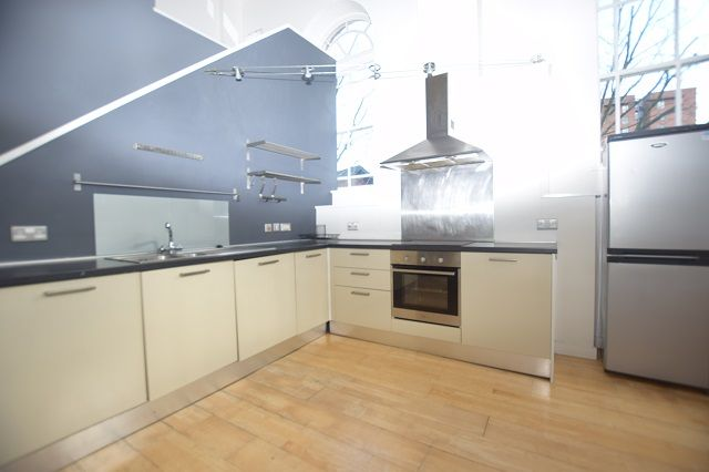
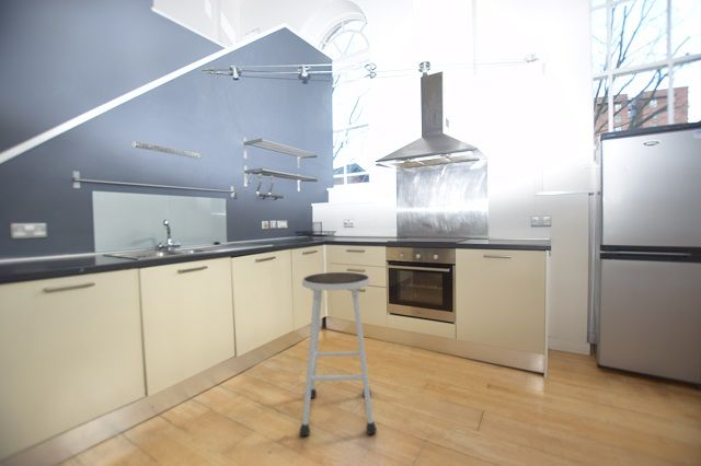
+ stool (337, 352)
